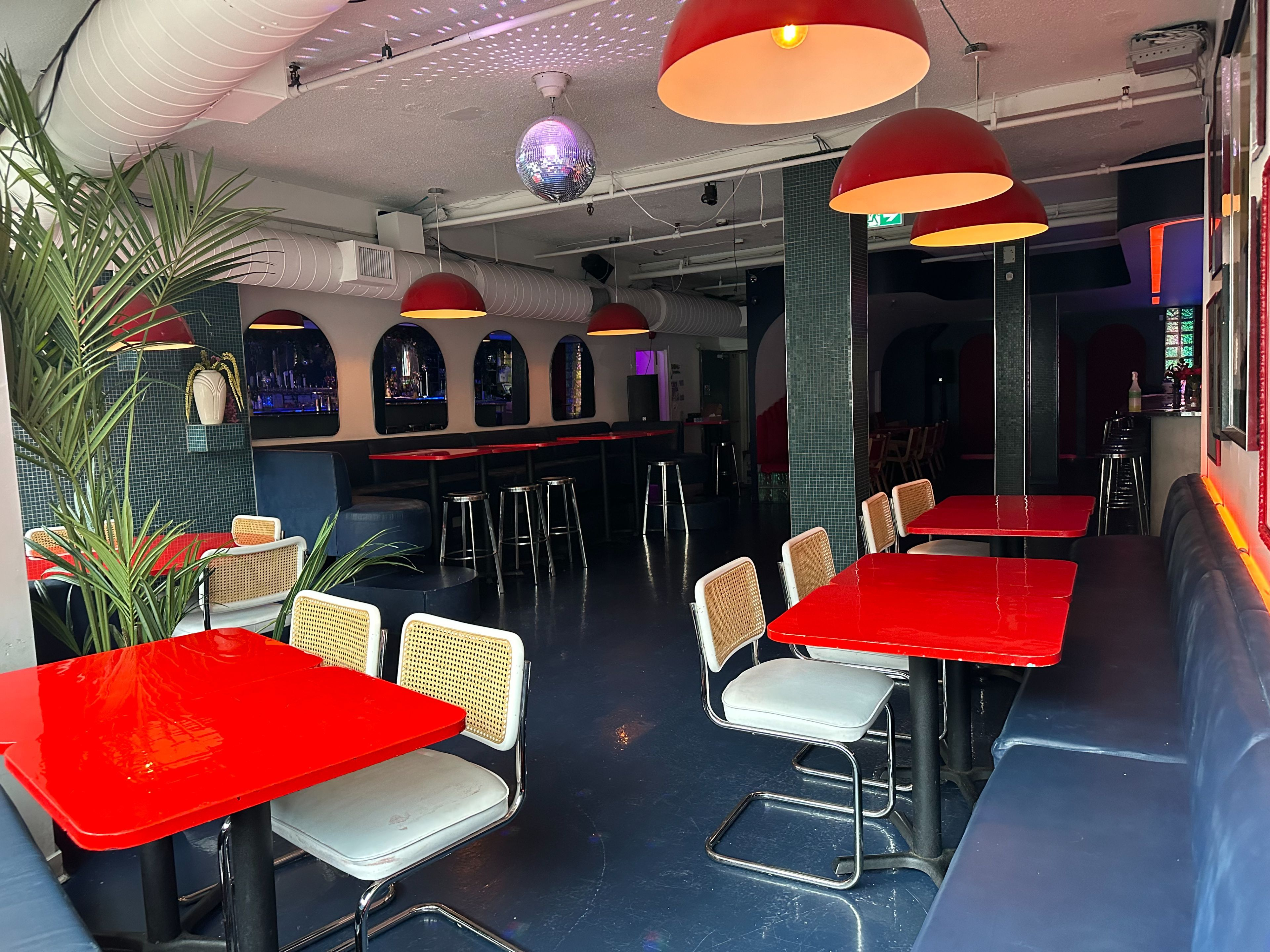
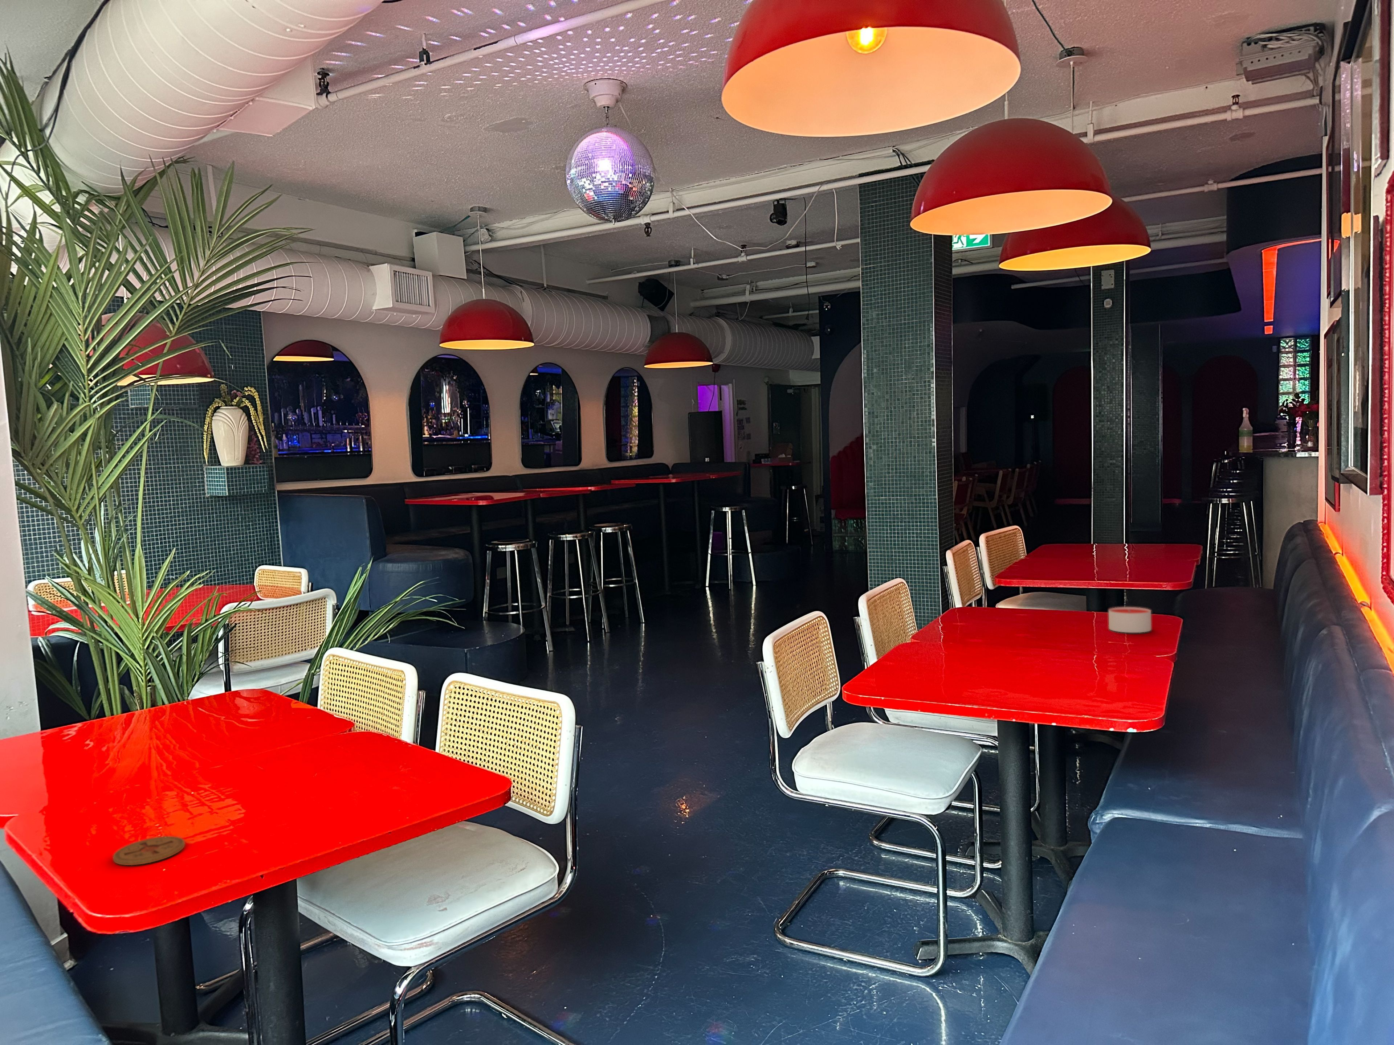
+ coaster (149, 850)
+ candle (1129, 619)
